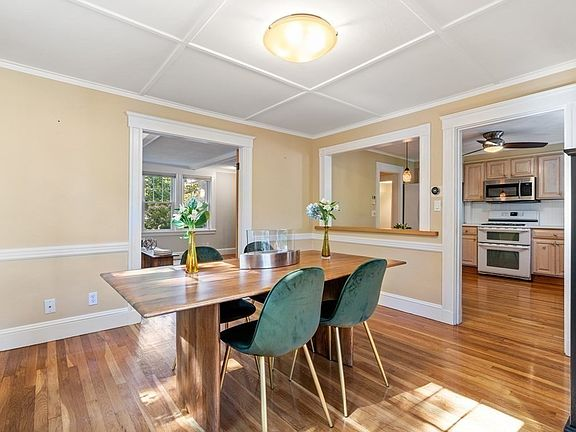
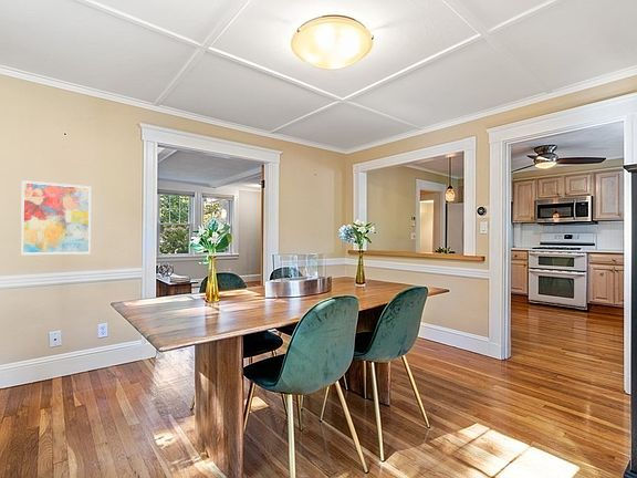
+ wall art (58, 218)
